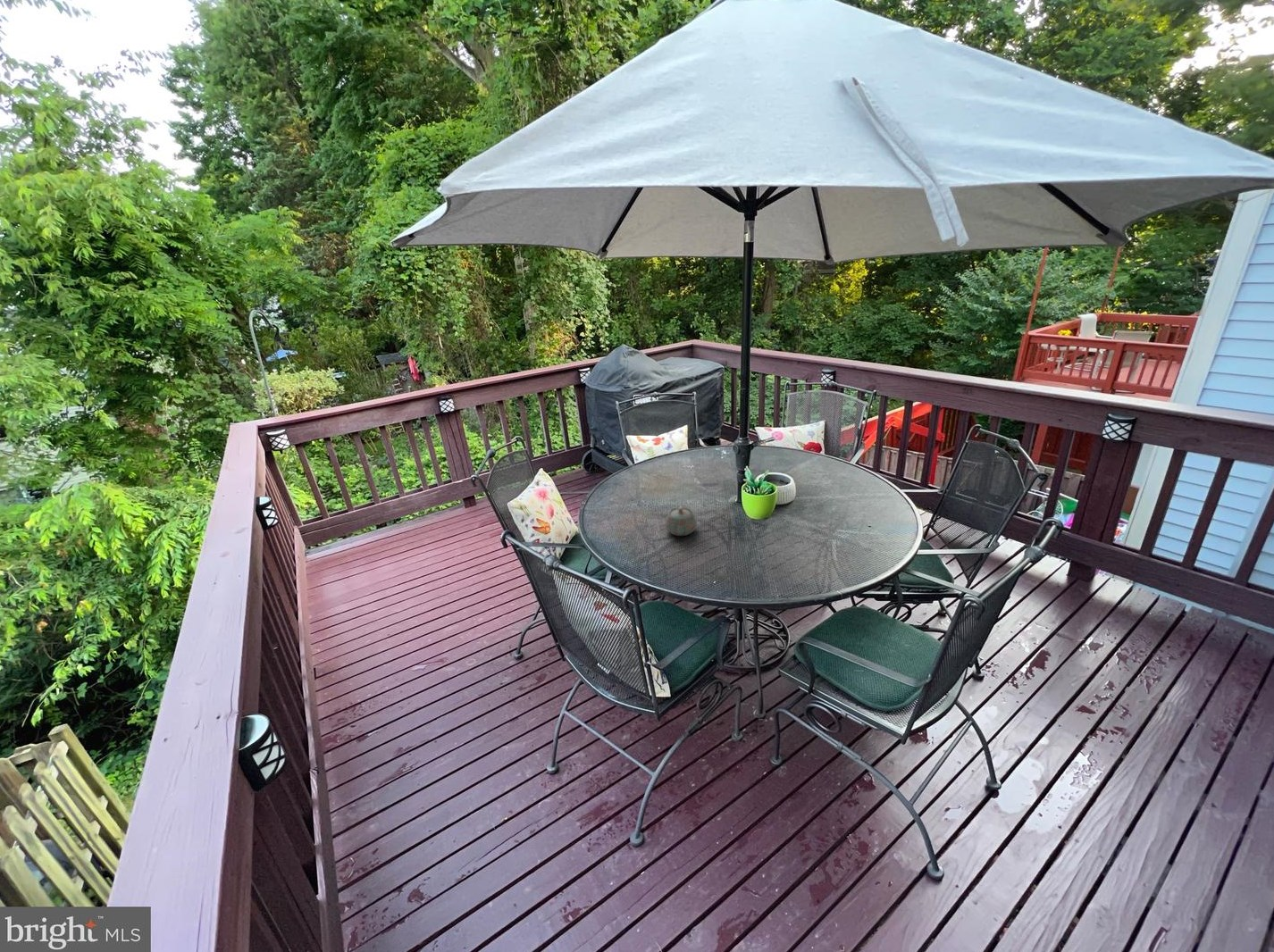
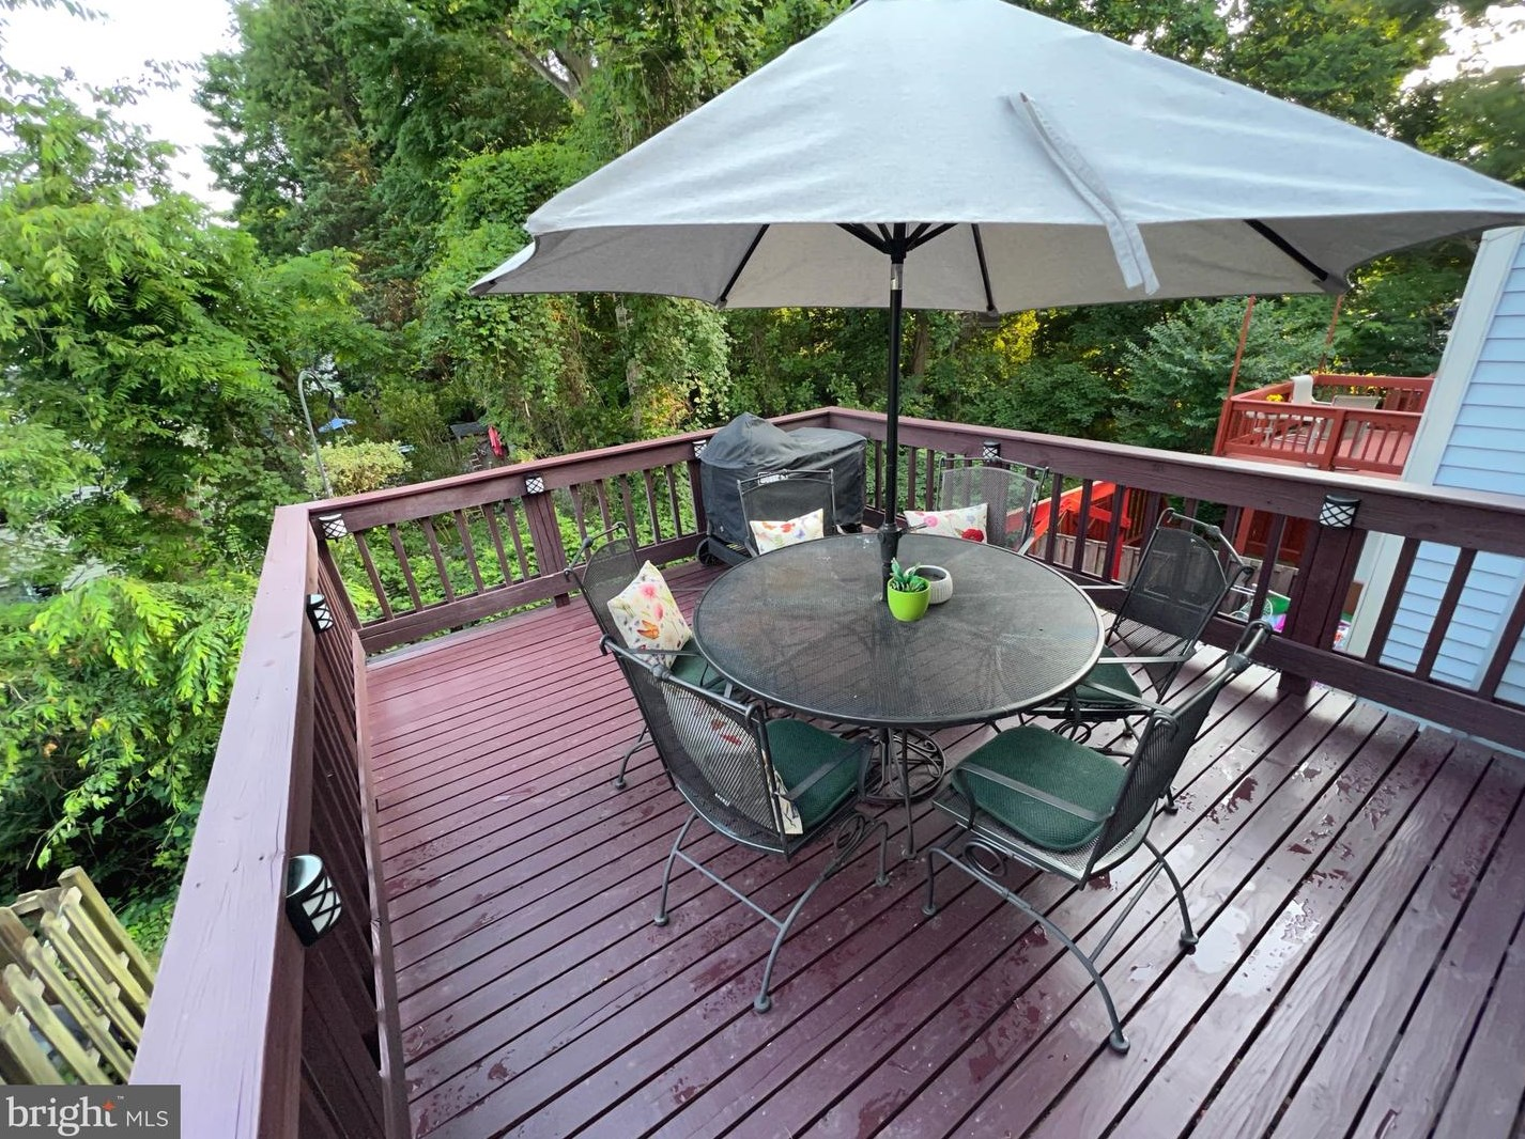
- teapot (681, 520)
